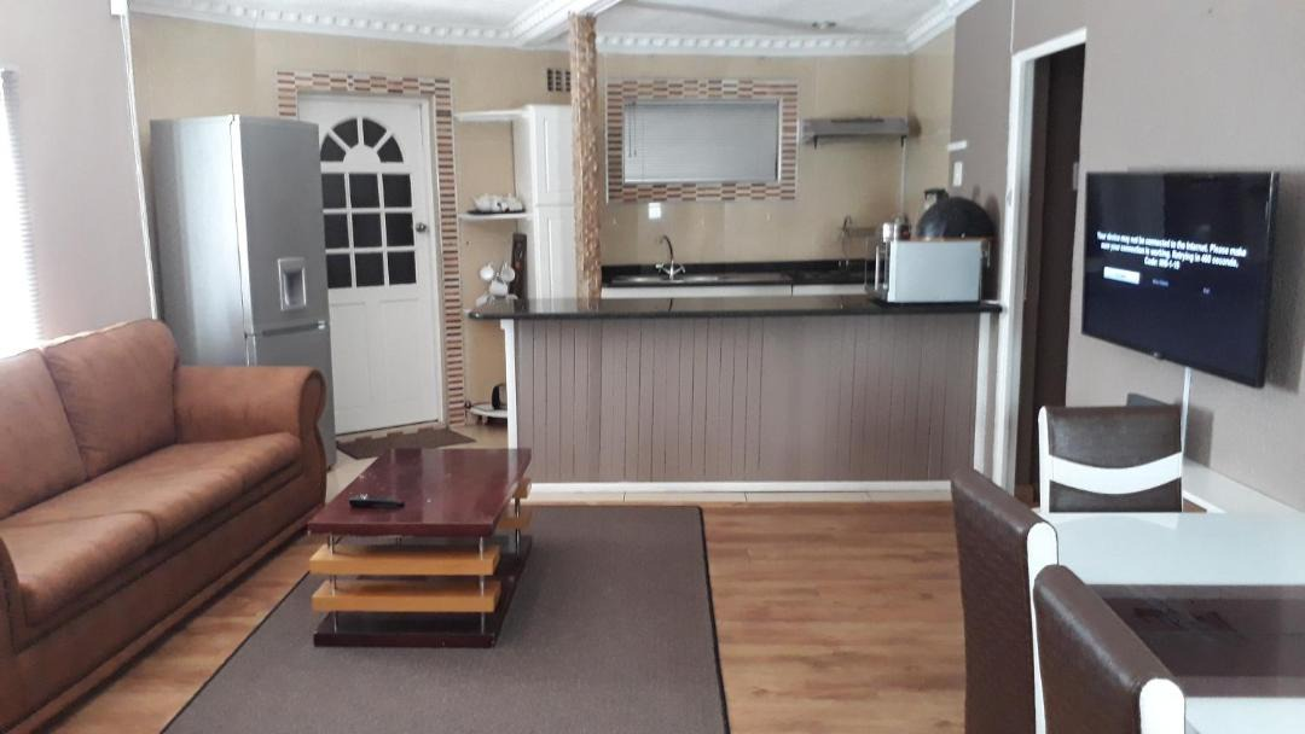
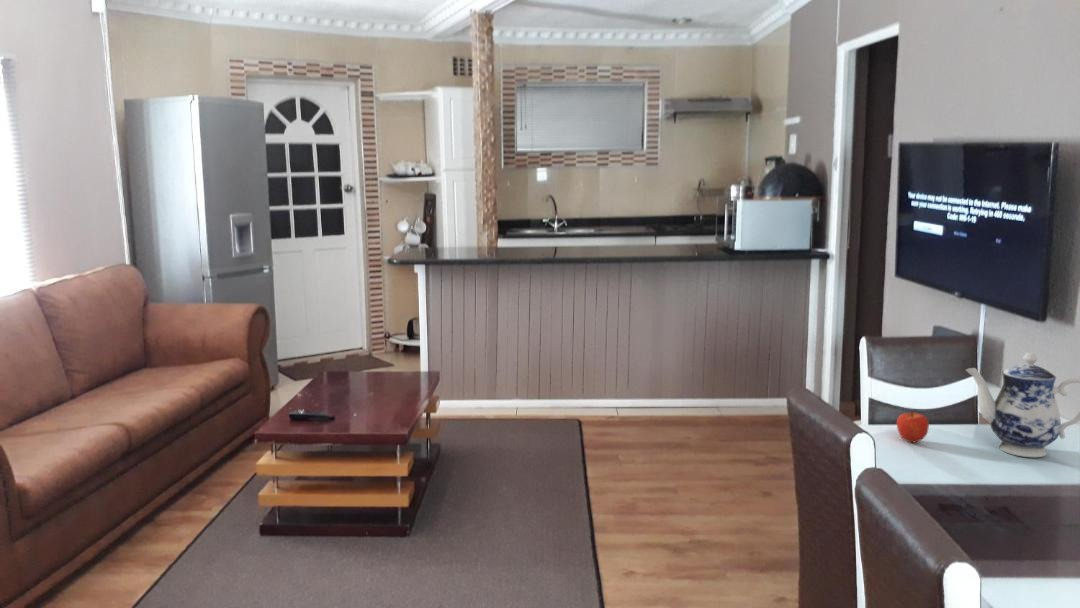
+ teapot (1026, 402)
+ fruit (912, 426)
